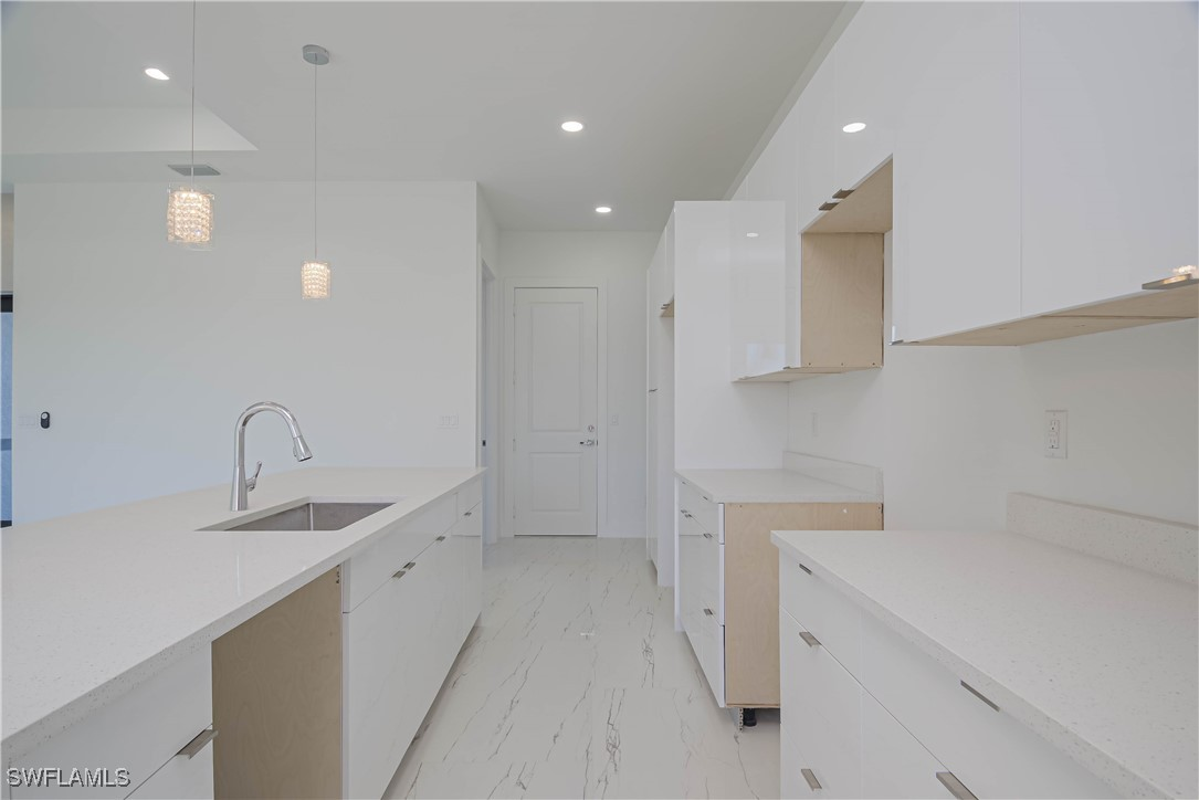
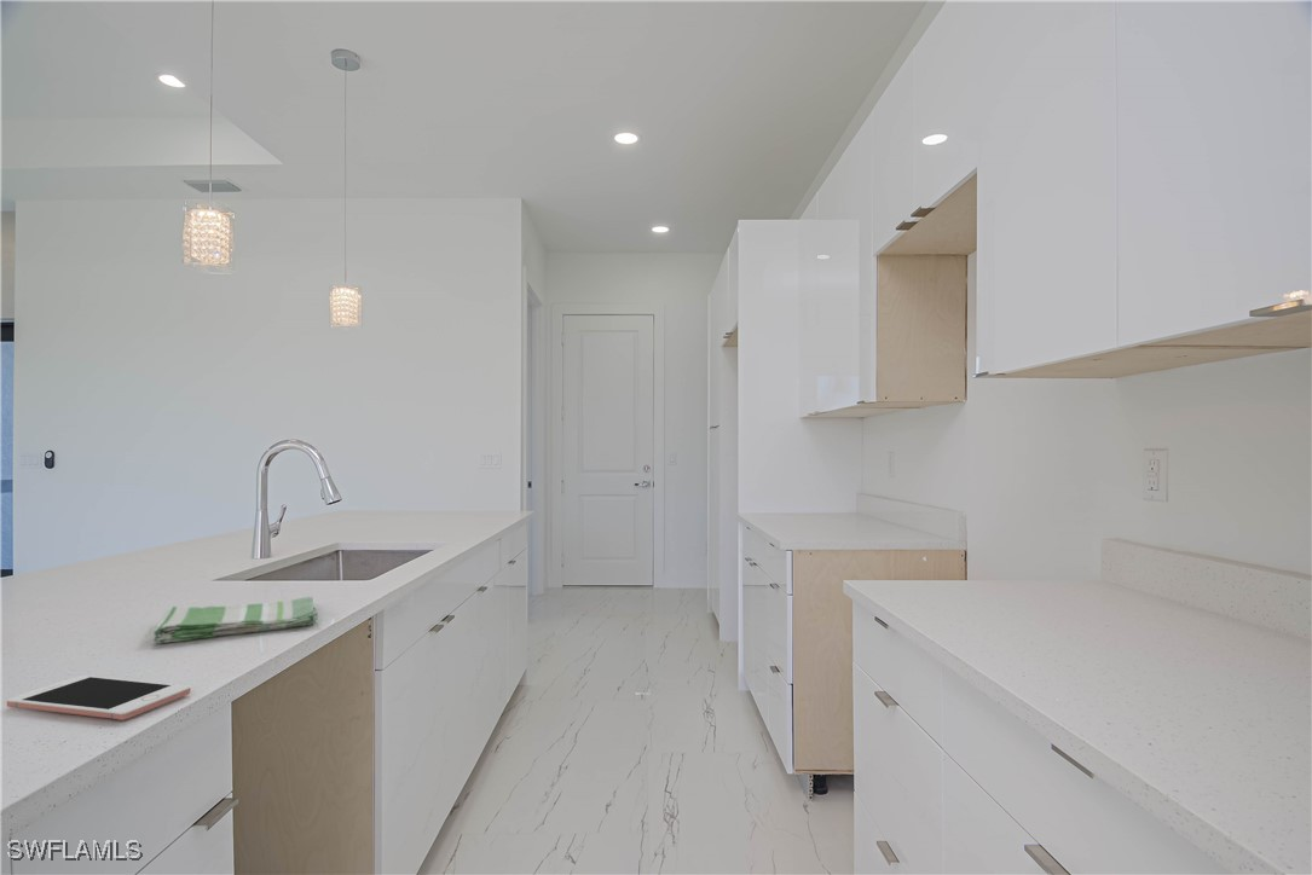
+ dish towel (241, 615)
+ cell phone (100, 696)
